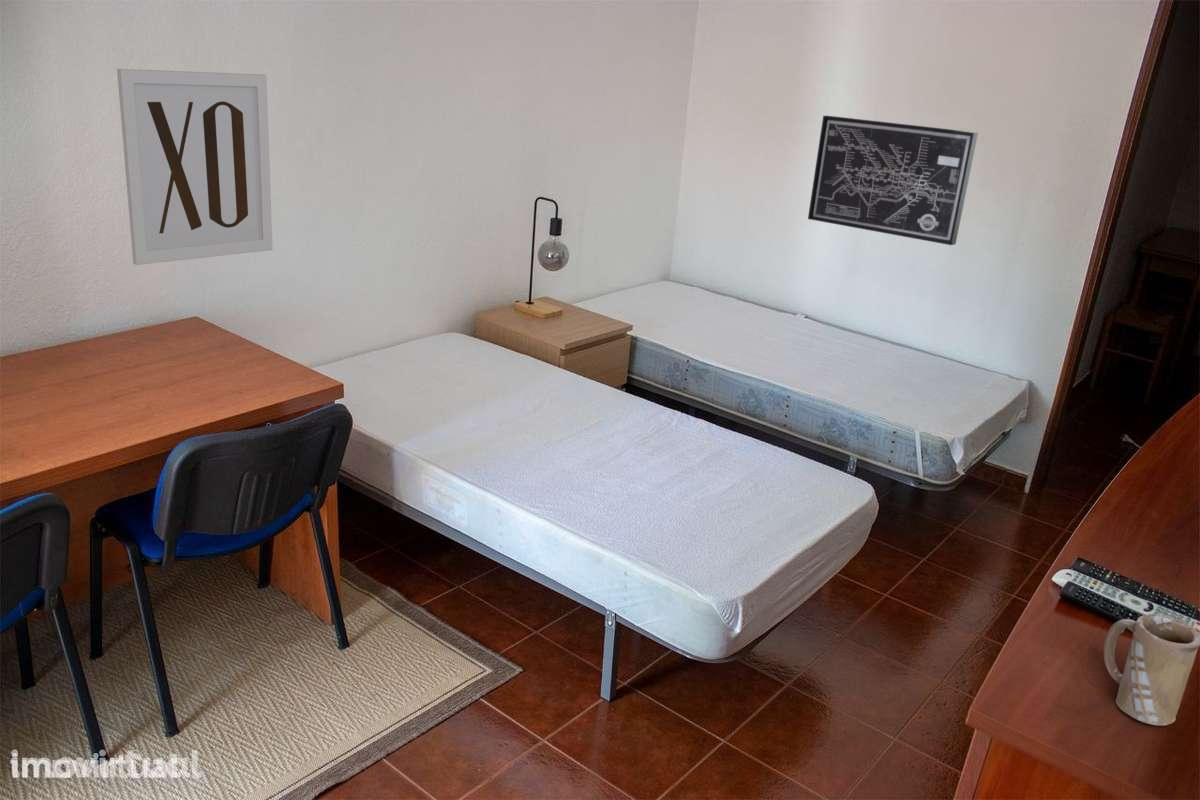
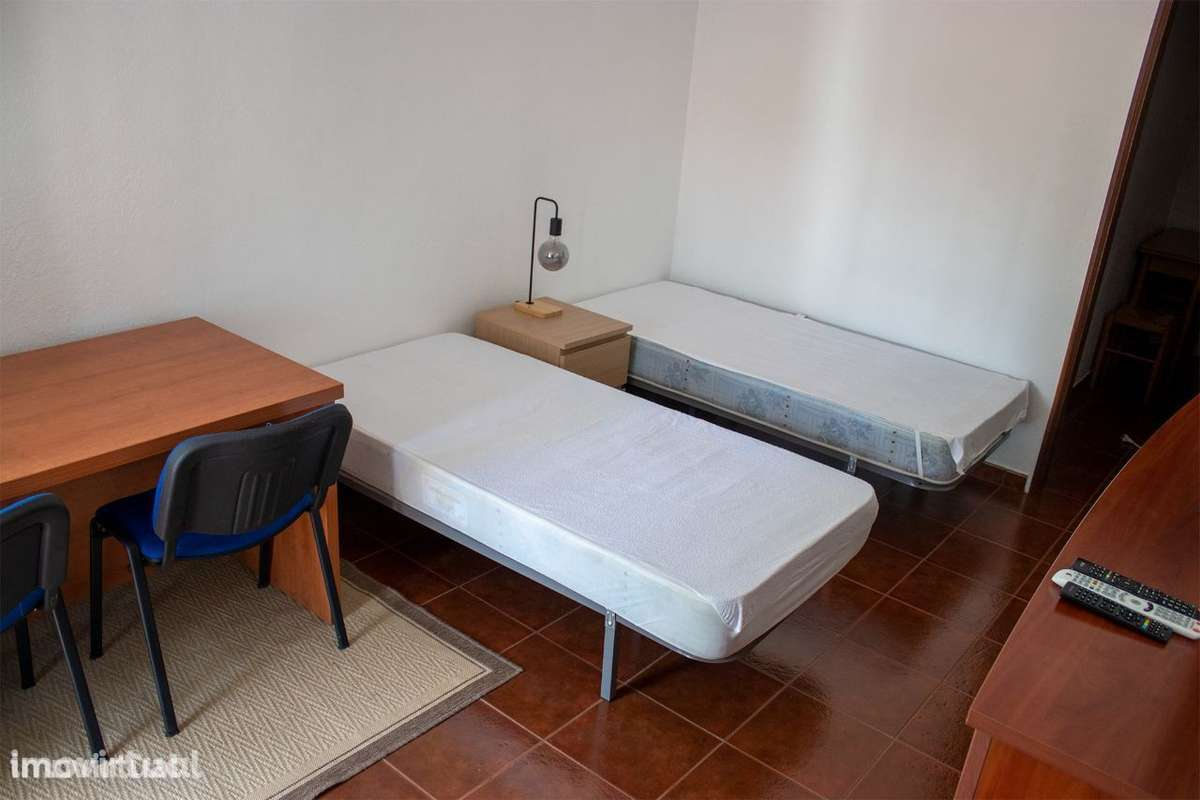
- mug (1143, 663)
- wall art (887, 178)
- wall art (201, 167)
